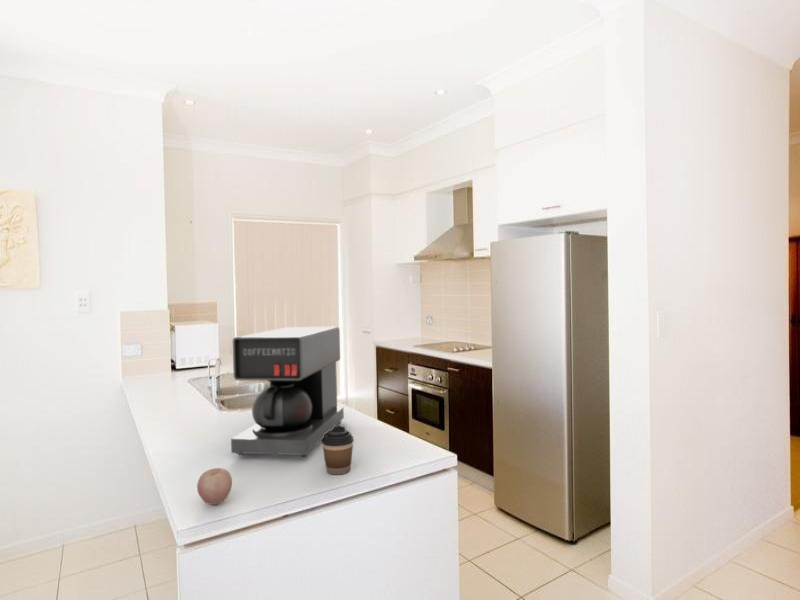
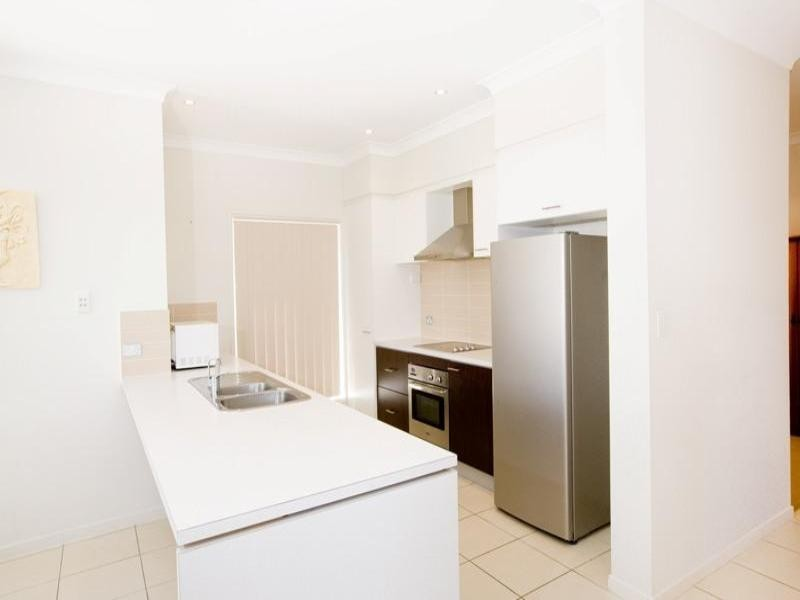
- apple (214, 486)
- coffee cup (337, 449)
- coffee maker (293, 384)
